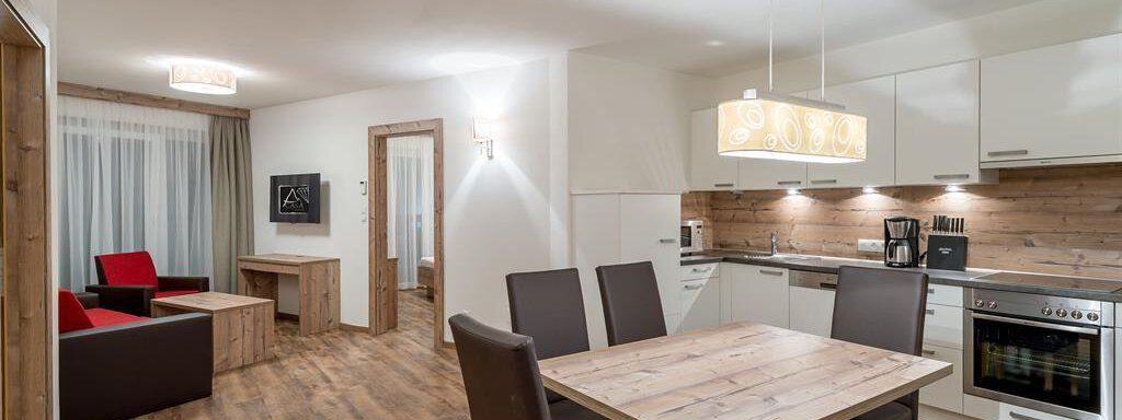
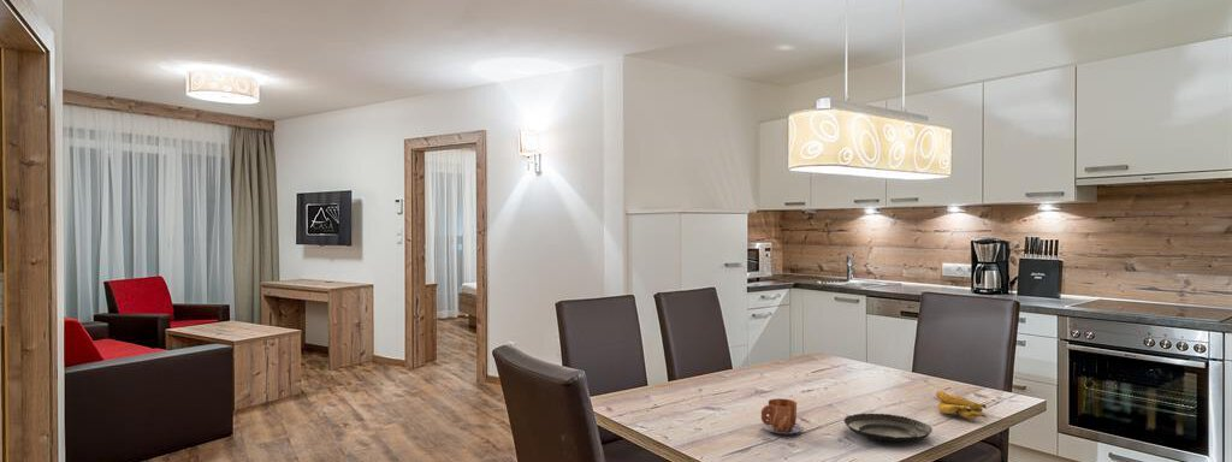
+ mug (781, 416)
+ banana (964, 404)
+ tart tin (887, 428)
